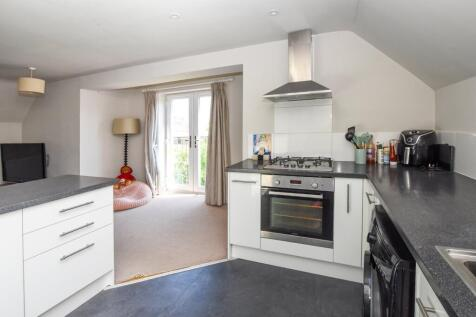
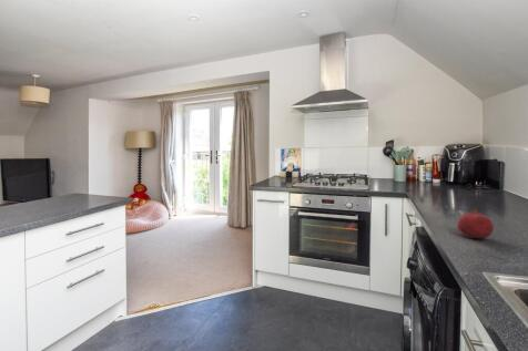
+ fruit (474, 223)
